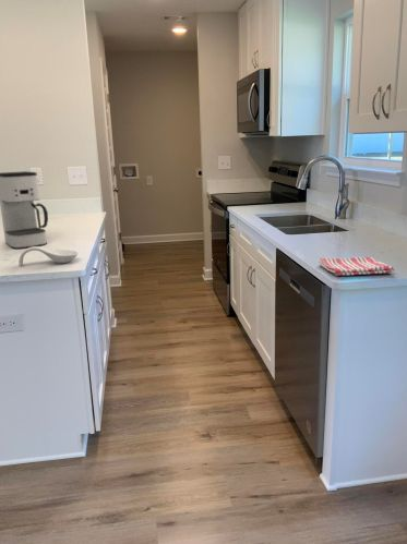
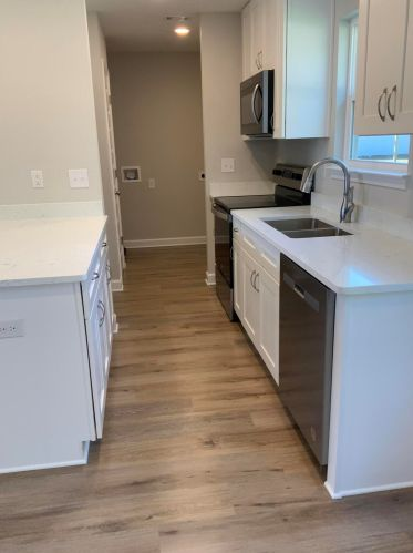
- coffee maker (25, 208)
- spoon rest (48, 254)
- dish towel (355, 264)
